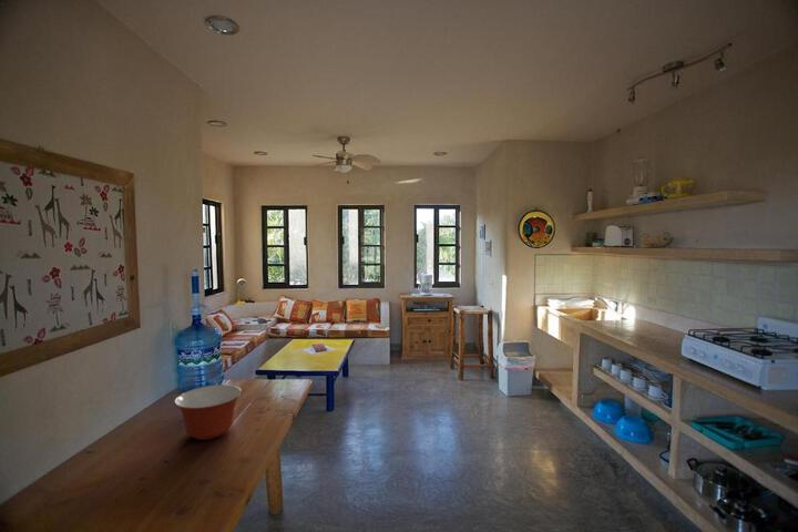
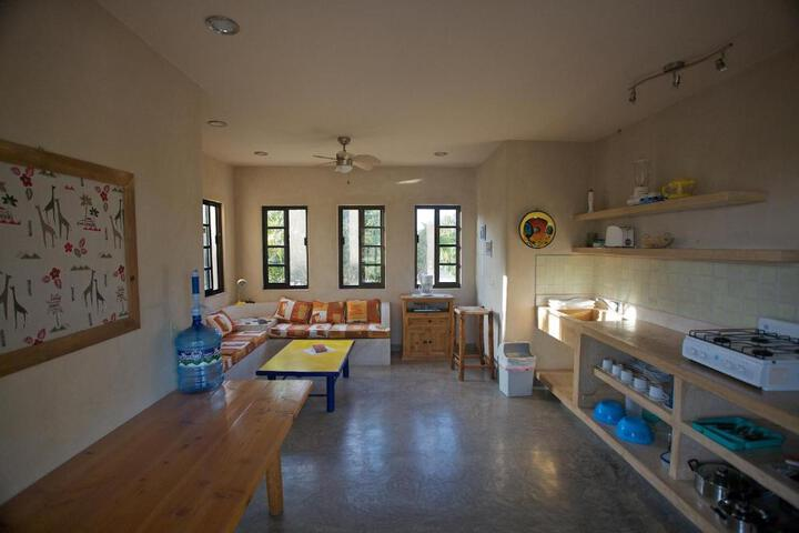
- mixing bowl (209, 413)
